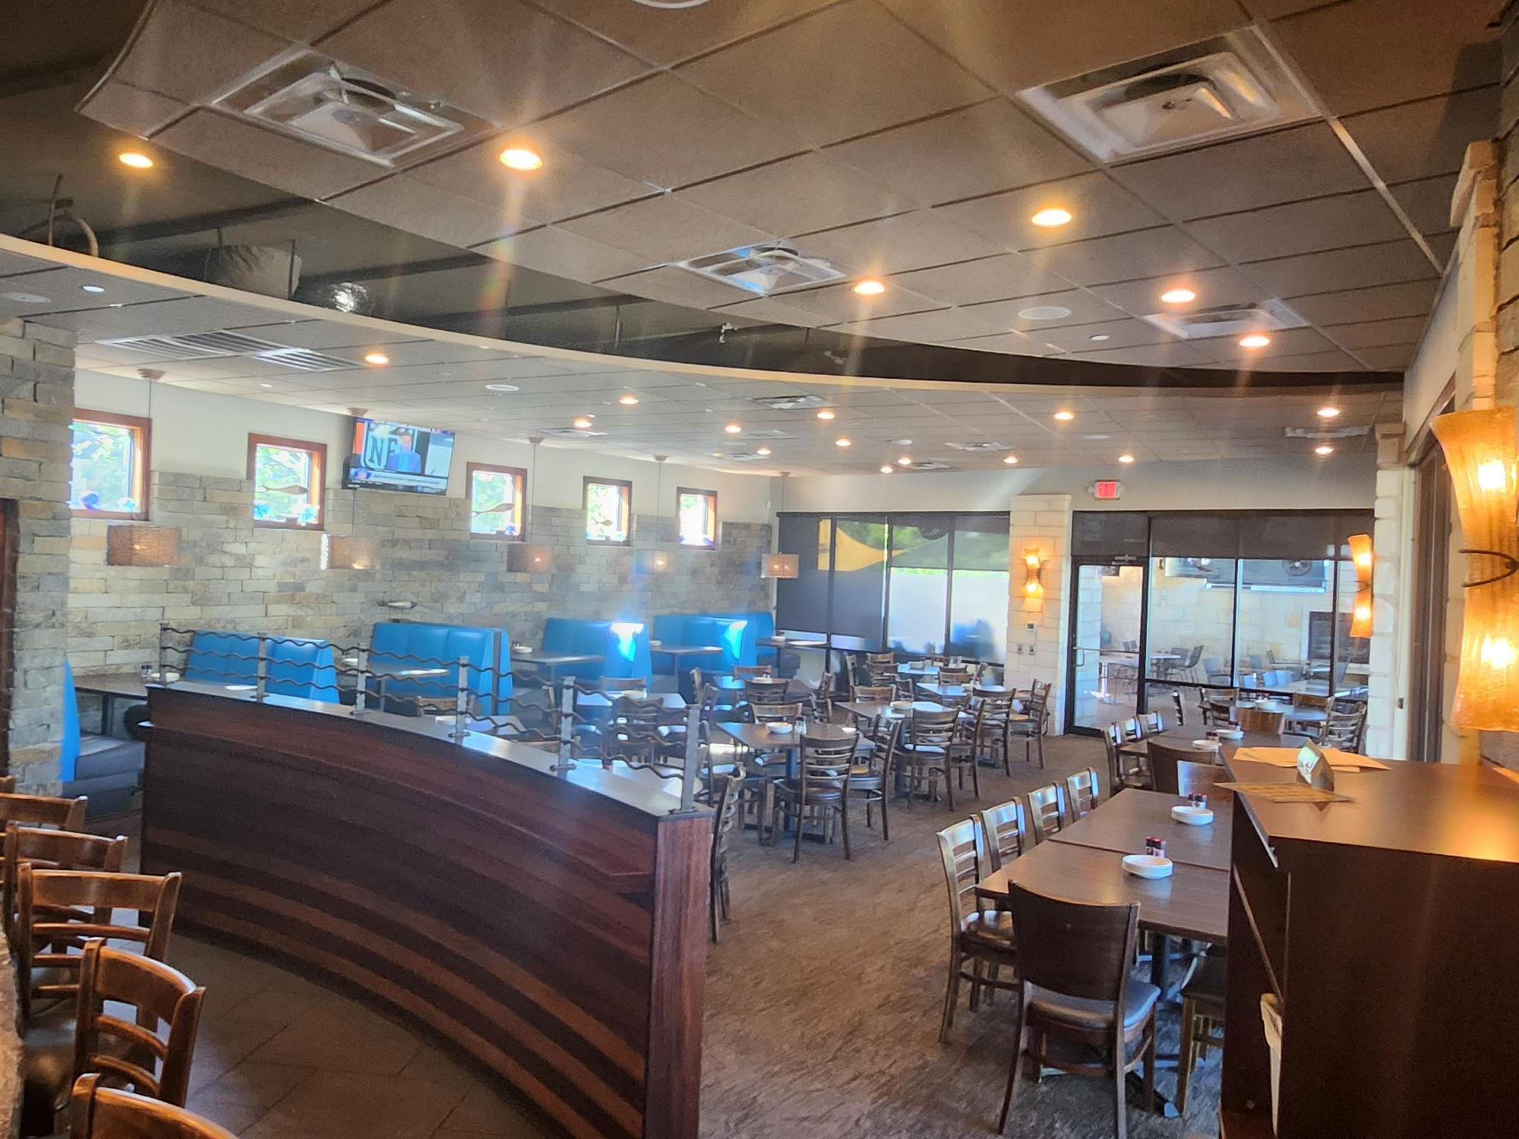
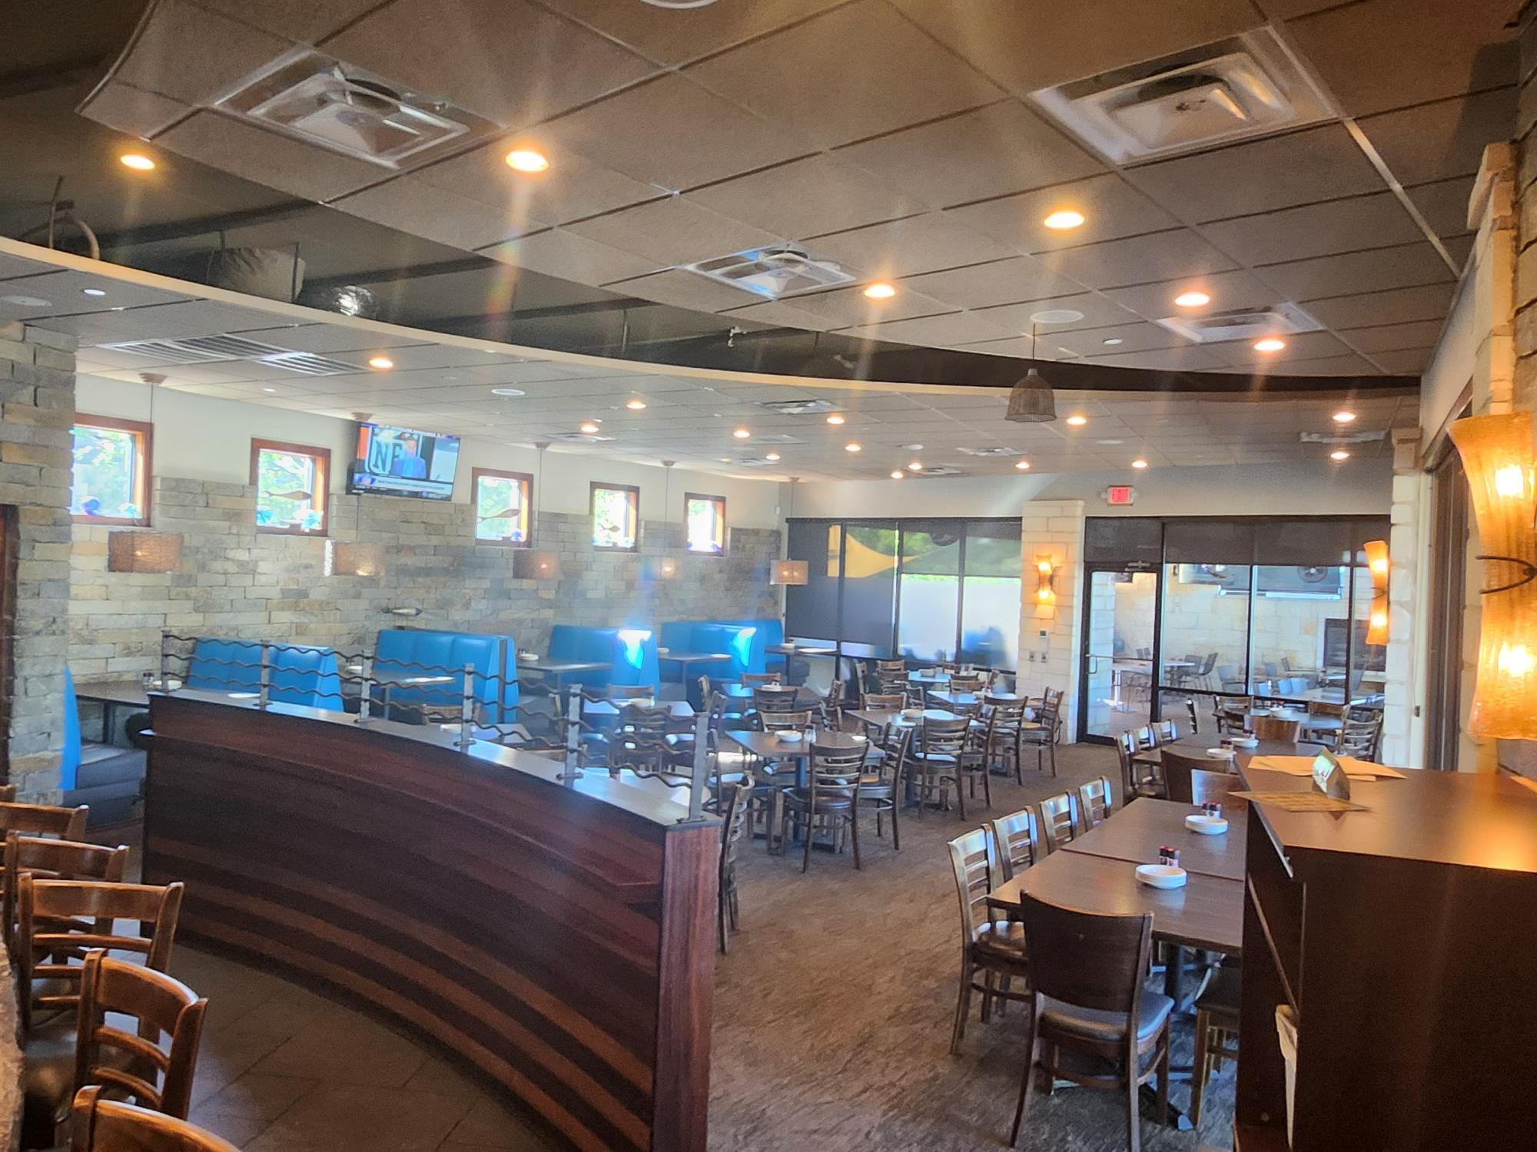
+ pendant lamp (1032, 371)
